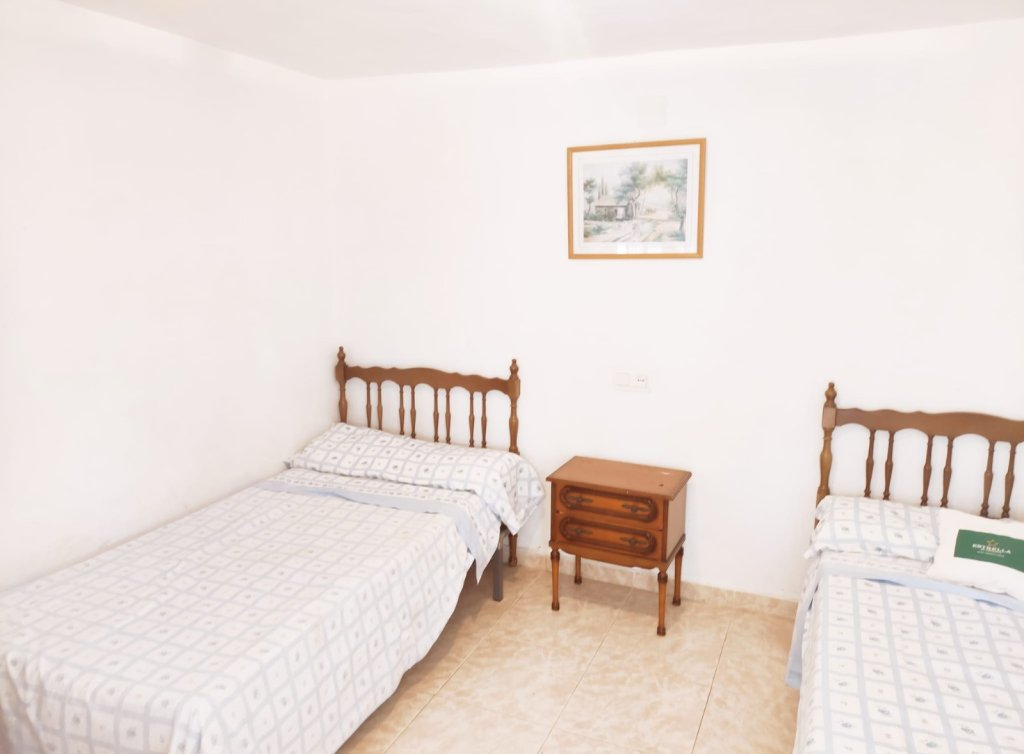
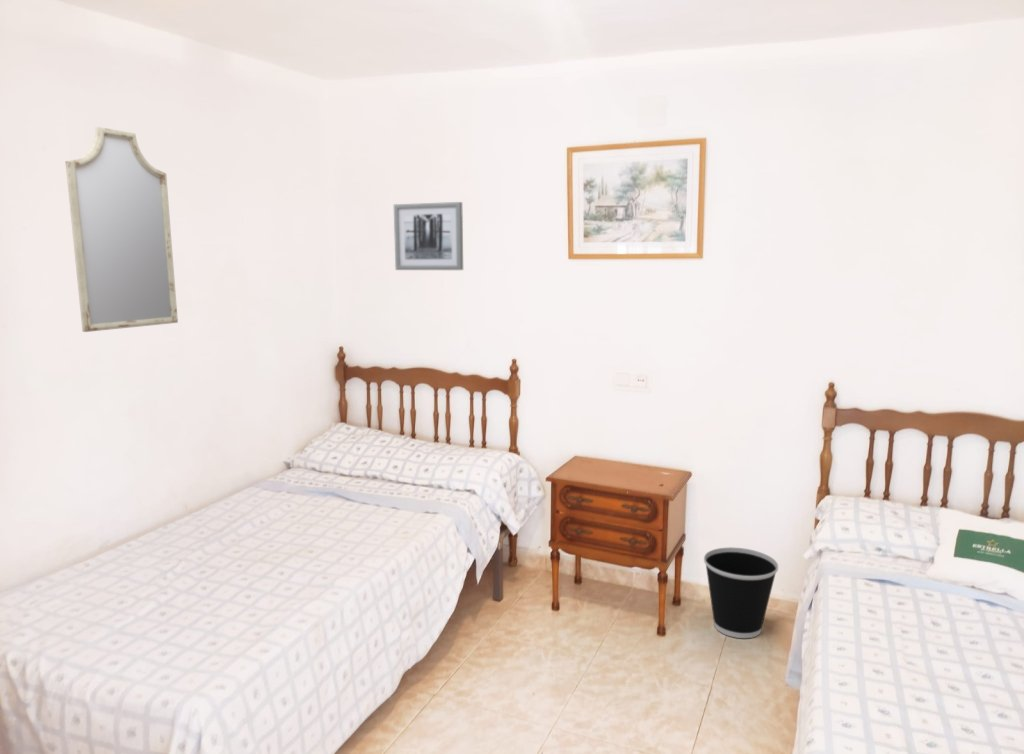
+ wastebasket (739, 594)
+ home mirror (125, 230)
+ wall art (428, 237)
